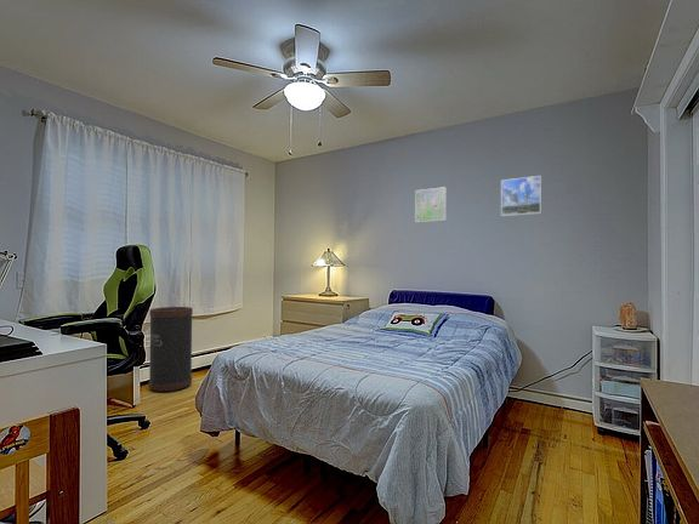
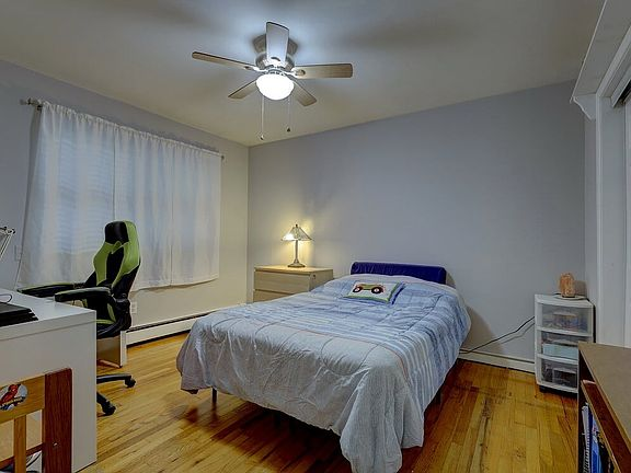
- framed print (521, 196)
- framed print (430, 205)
- trash can (171, 347)
